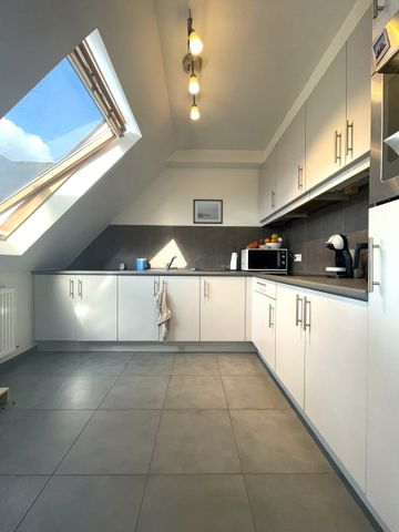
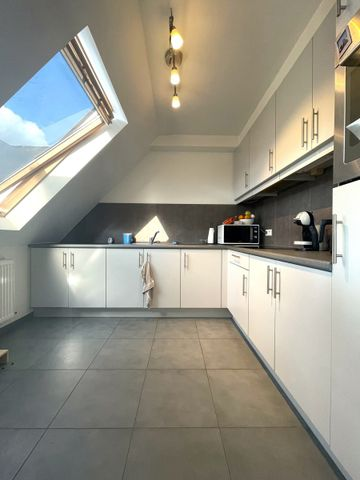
- wall art (207, 212)
